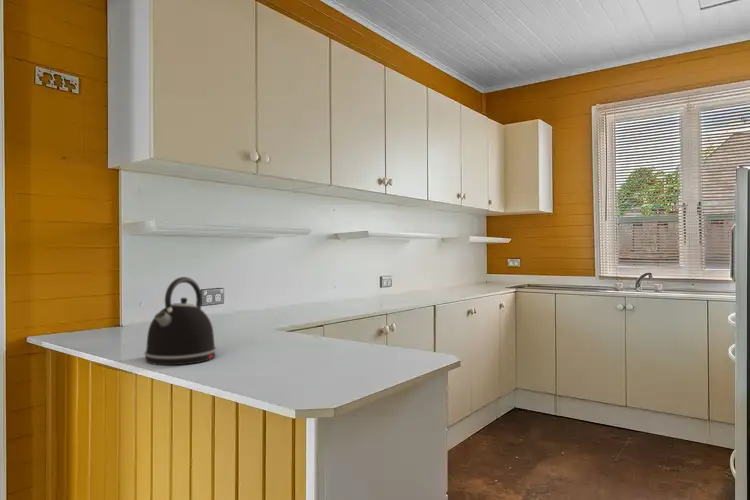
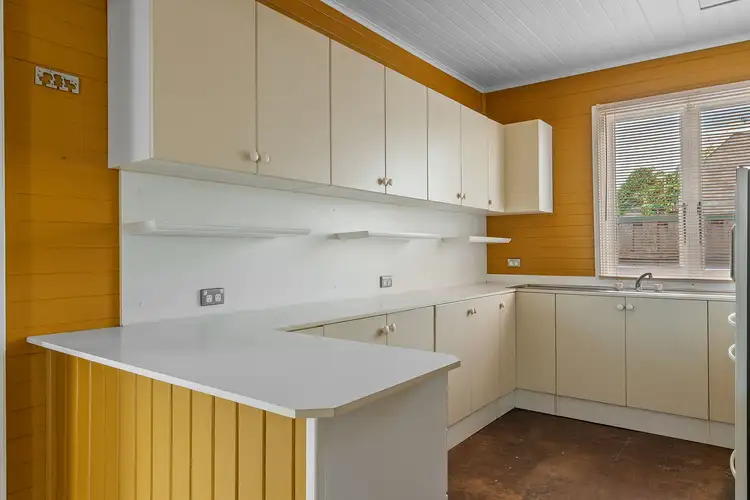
- kettle (181, 317)
